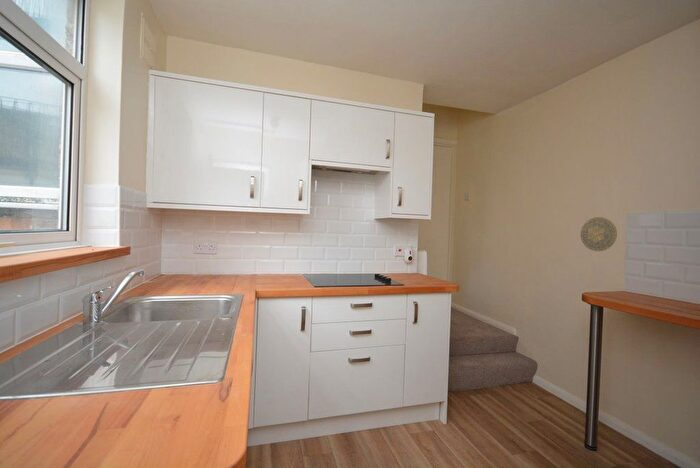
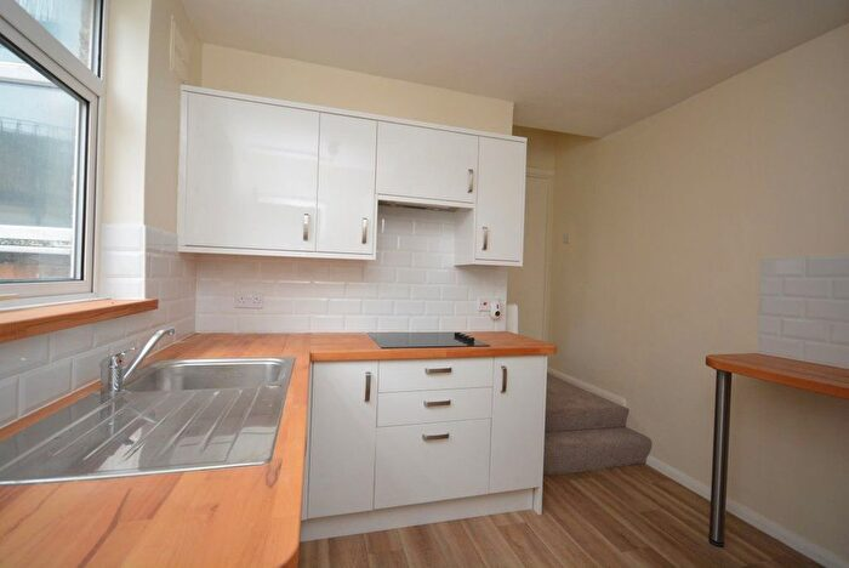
- decorative plate (596, 234)
